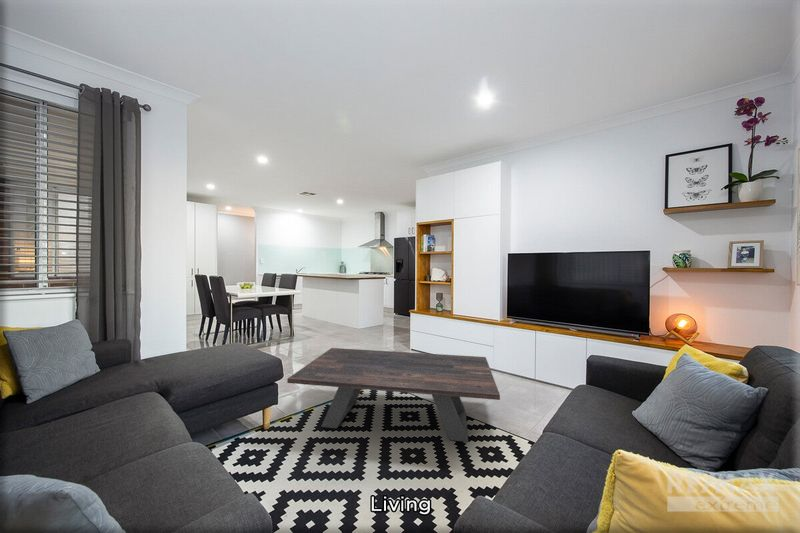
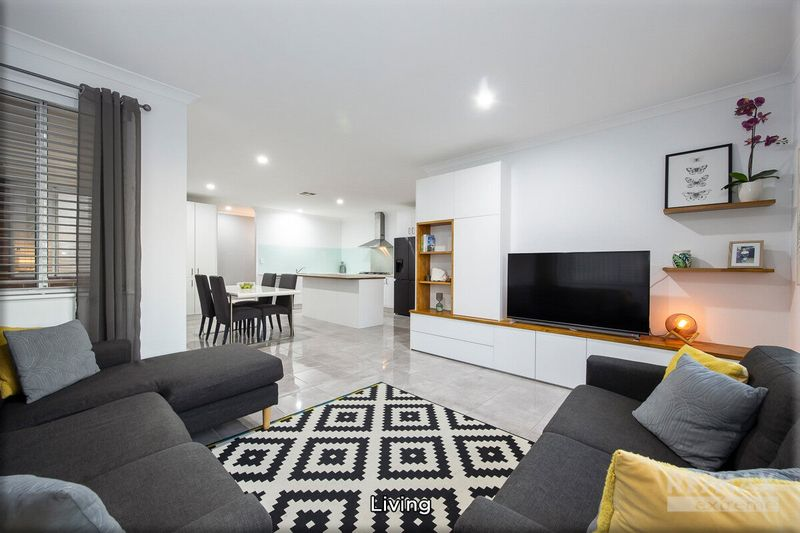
- coffee table (397, 391)
